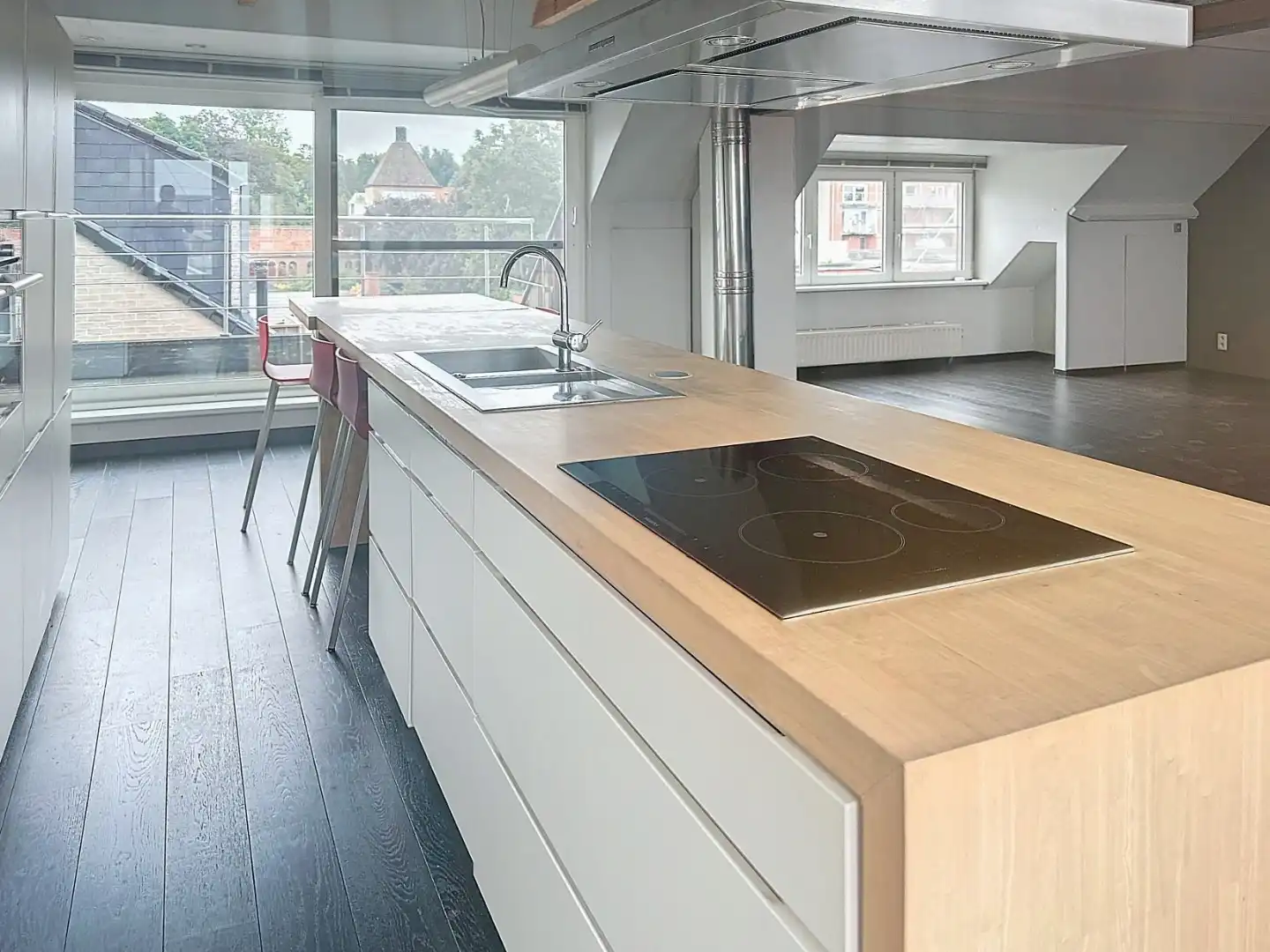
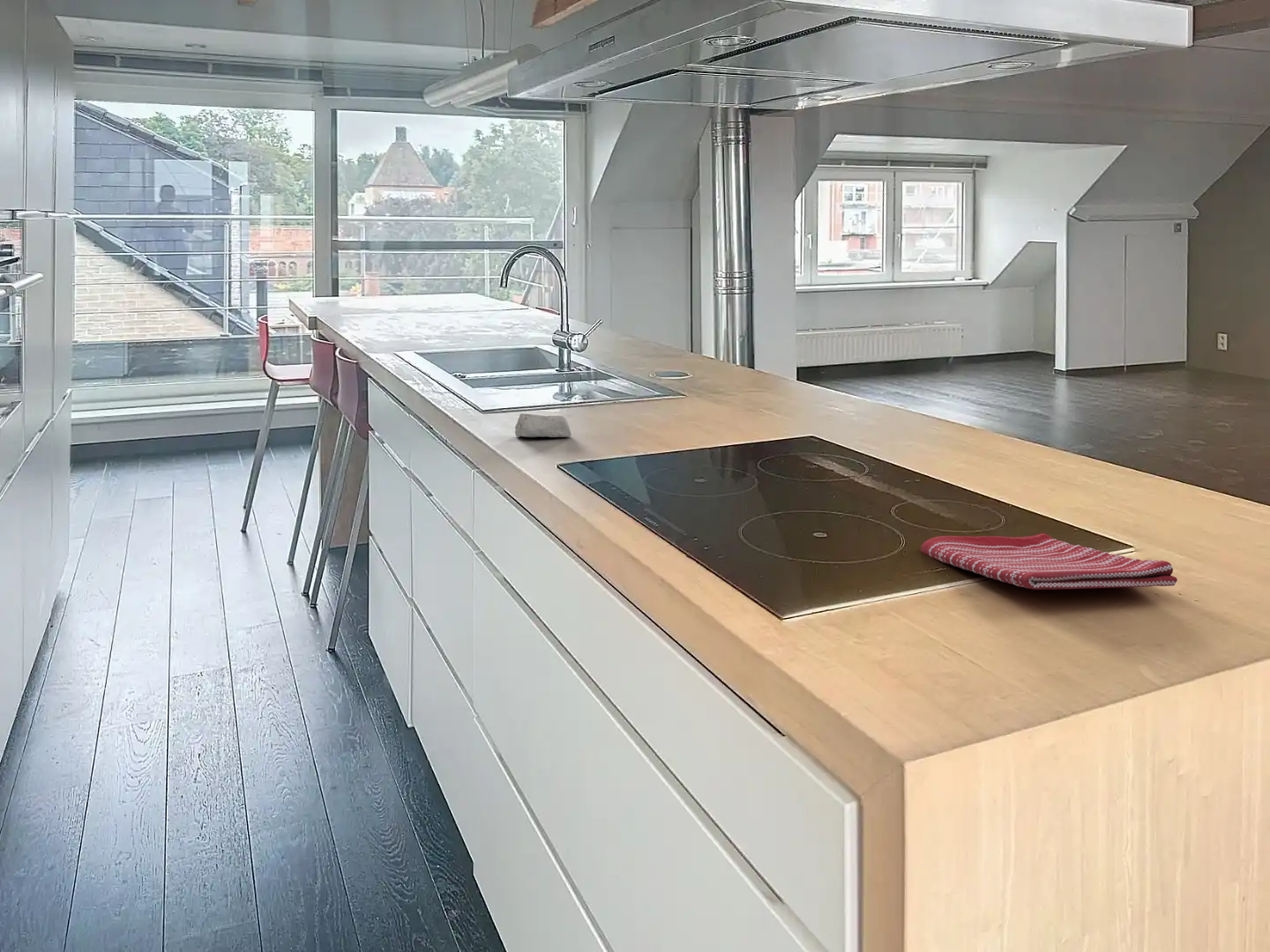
+ dish towel (1037, 559)
+ soap bar (543, 425)
